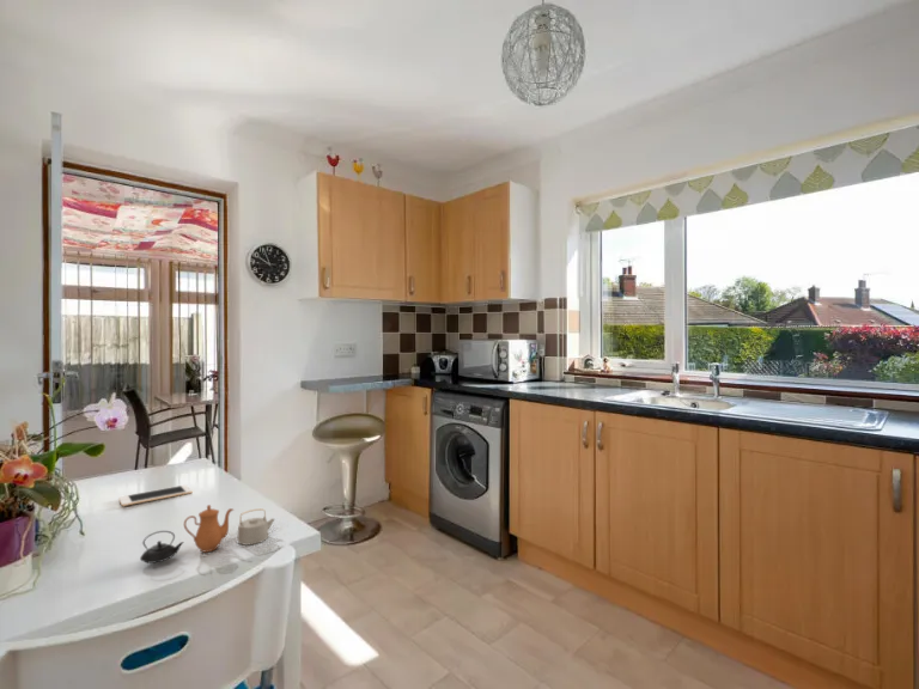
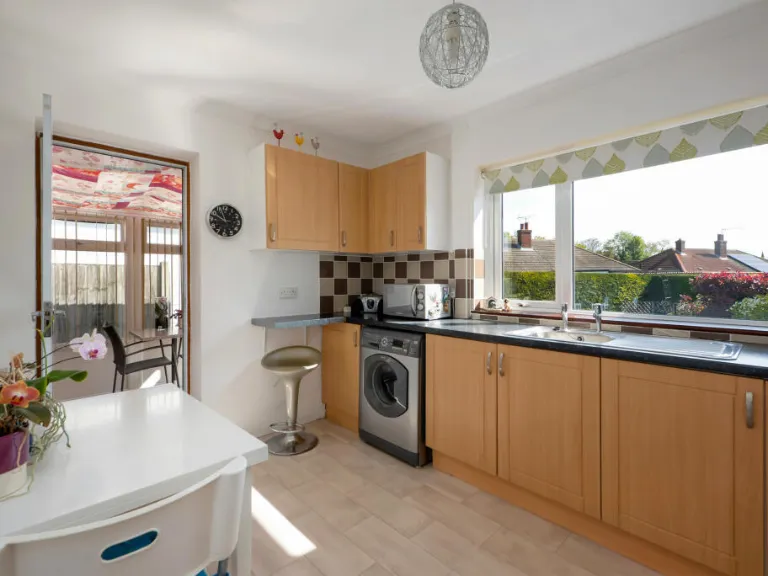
- cell phone (156, 494)
- teapot (212, 525)
